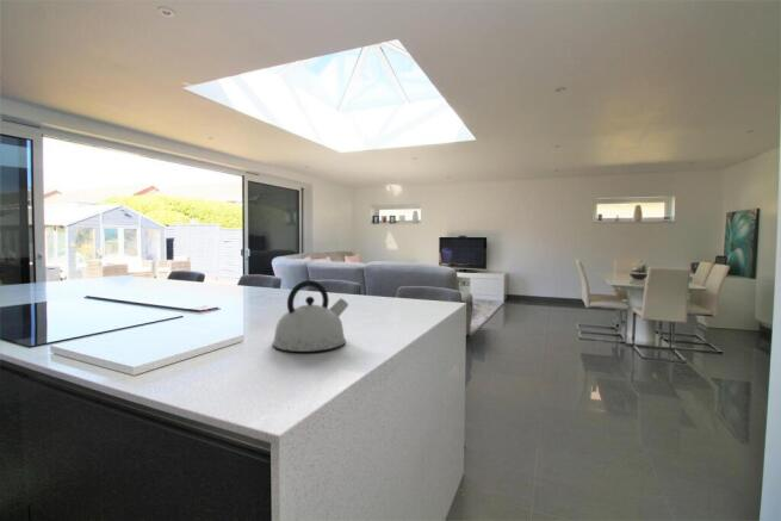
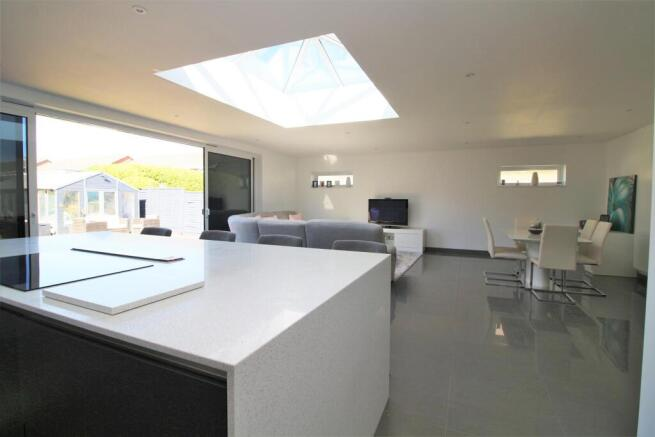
- kettle (312, 310)
